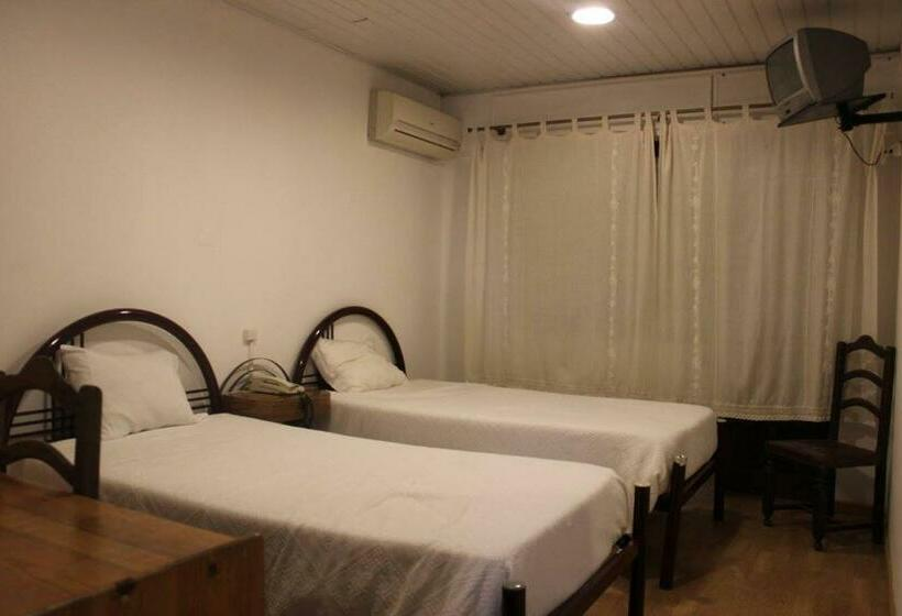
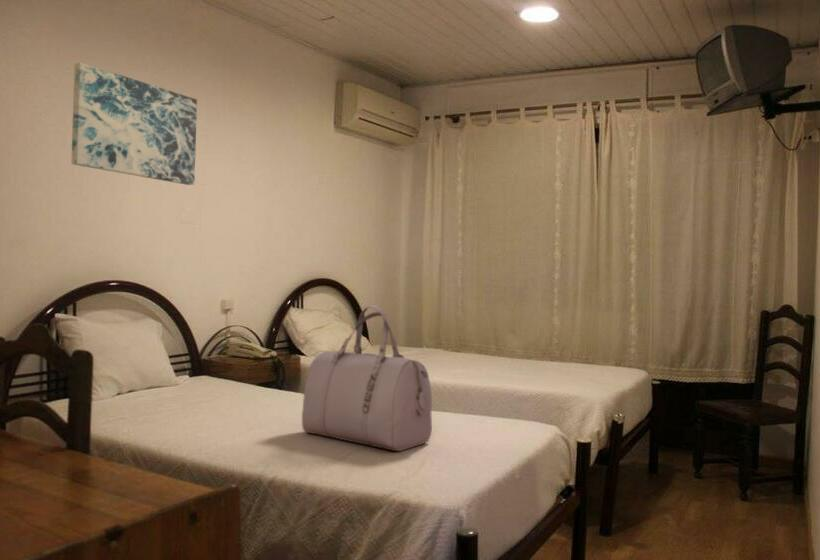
+ wall art (139, 129)
+ duffel bag (369, 371)
